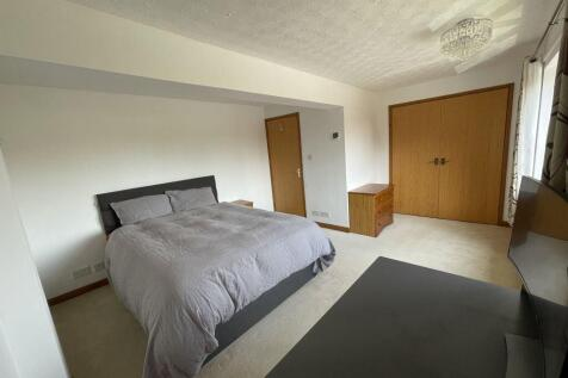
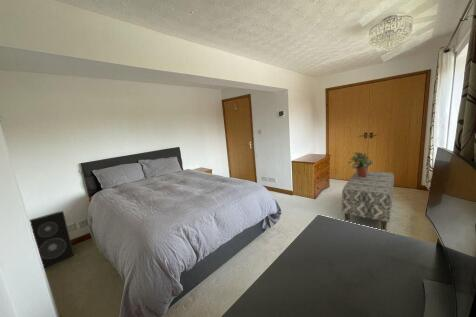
+ potted plant (361, 164)
+ bench (369, 196)
+ speaker (49, 236)
